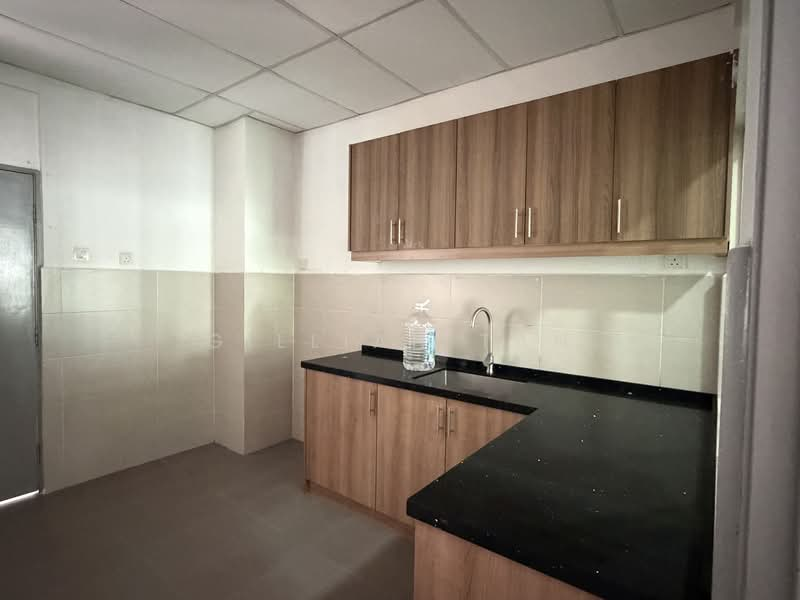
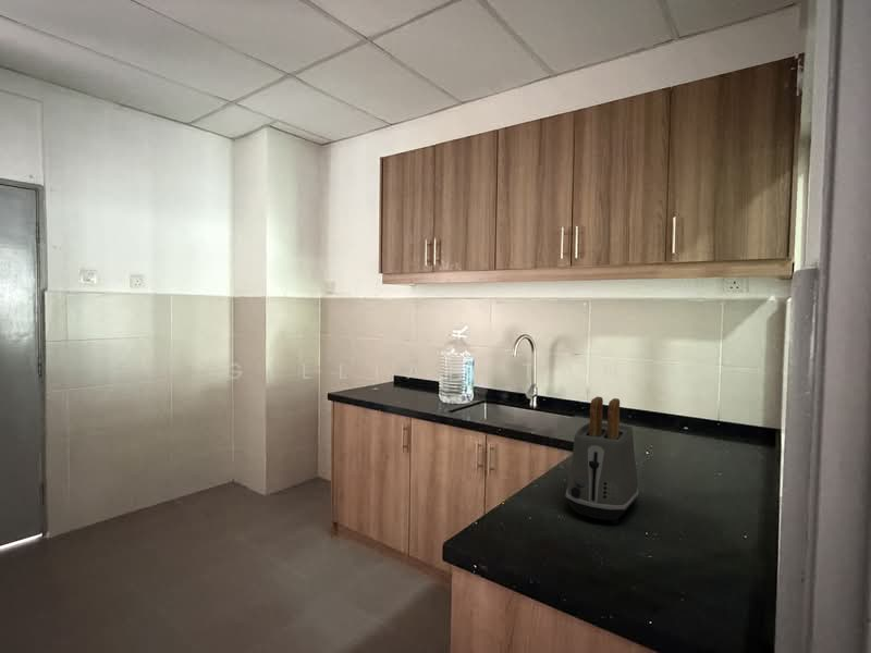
+ toaster (603, 451)
